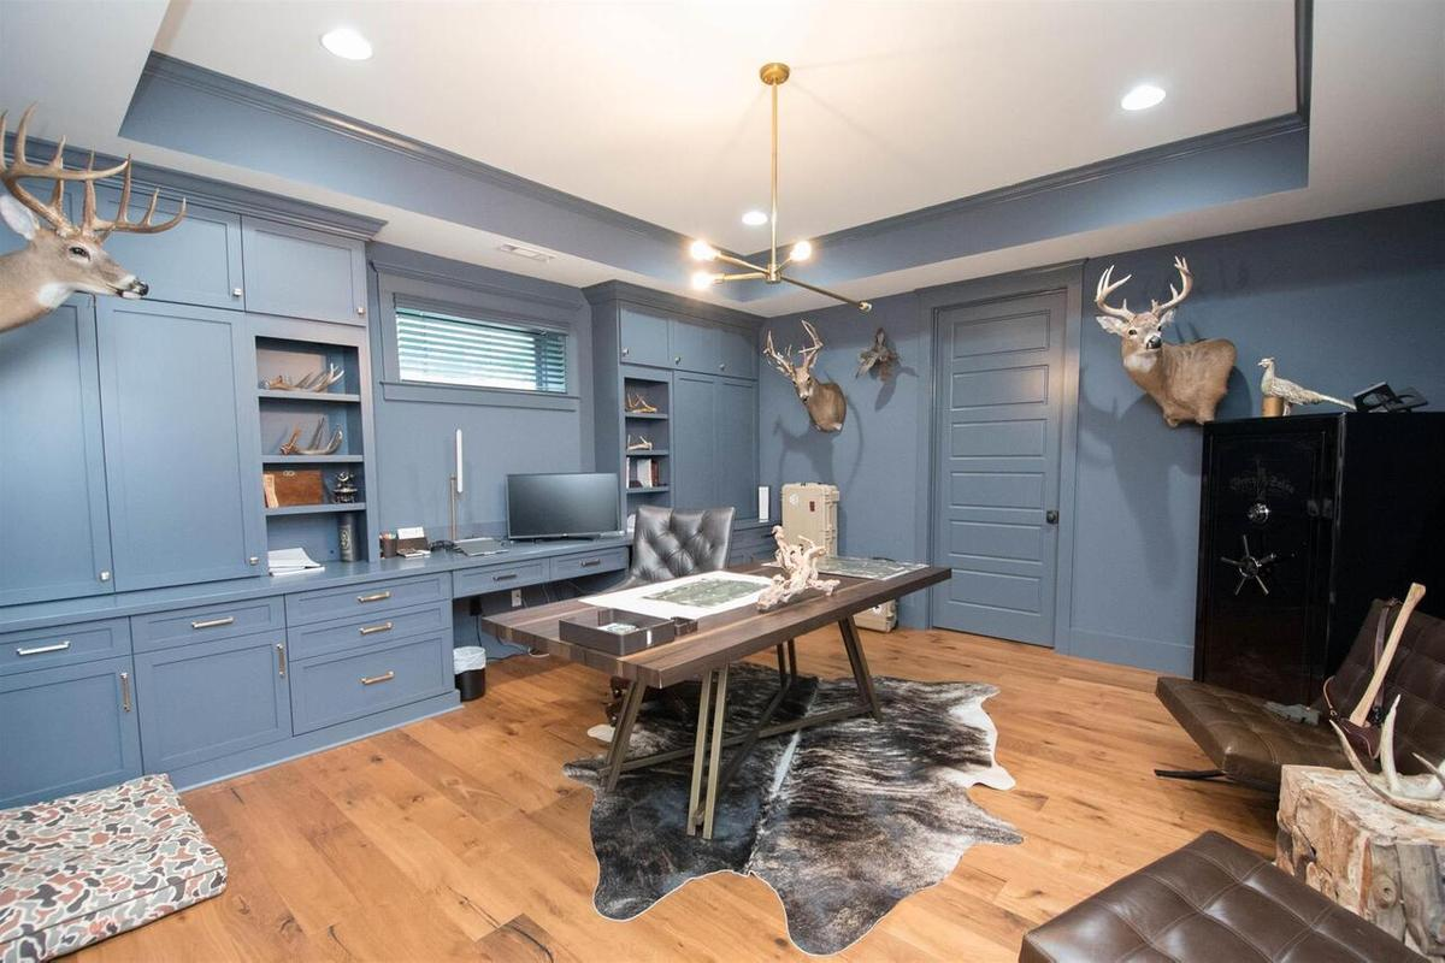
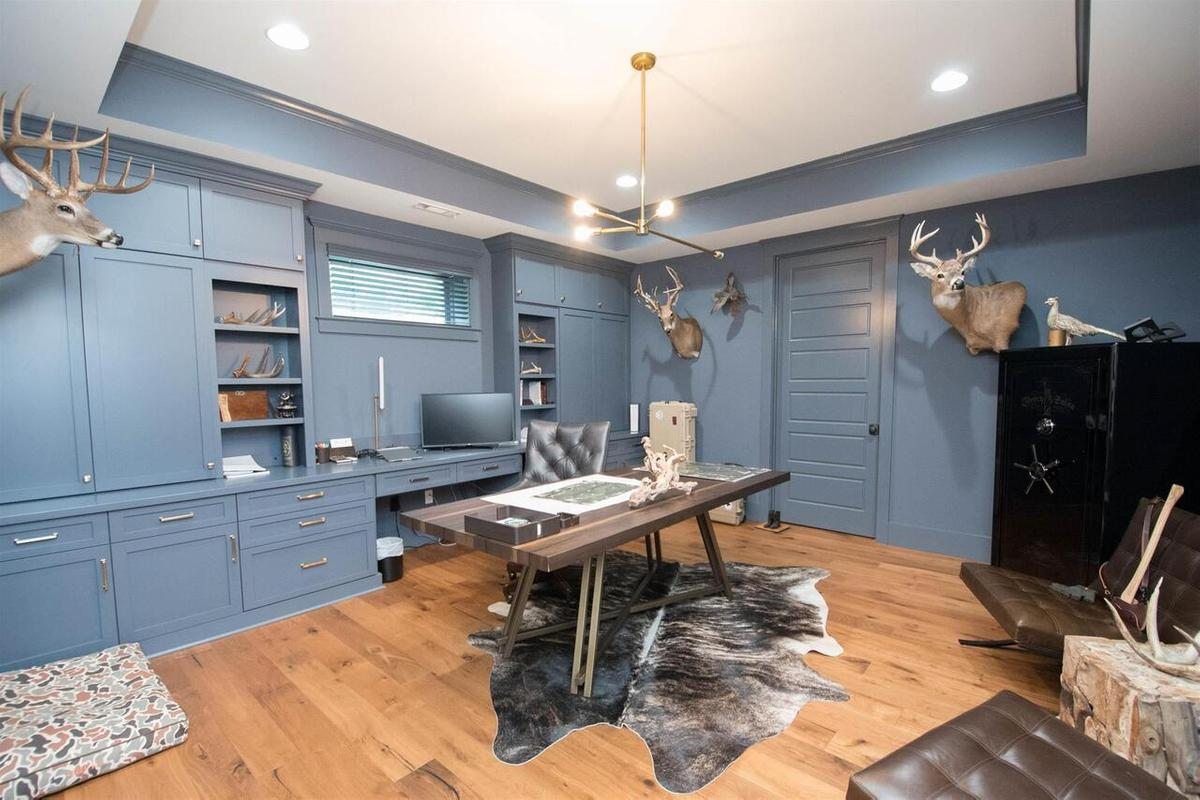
+ boots (772, 519)
